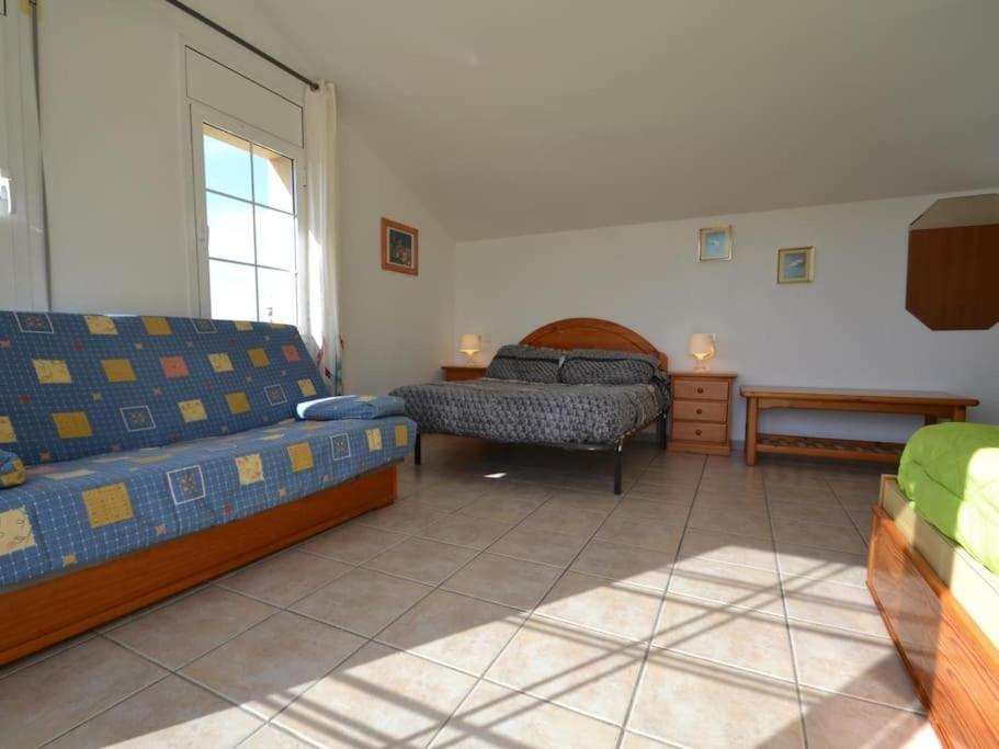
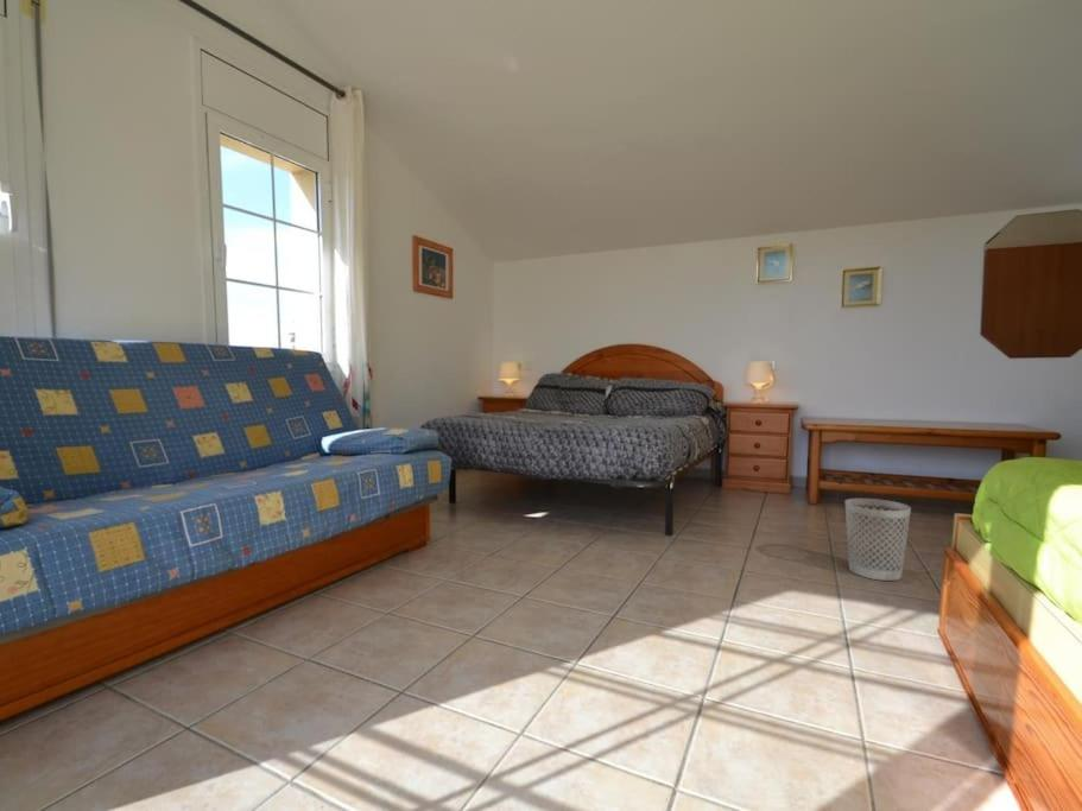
+ wastebasket (875, 538)
